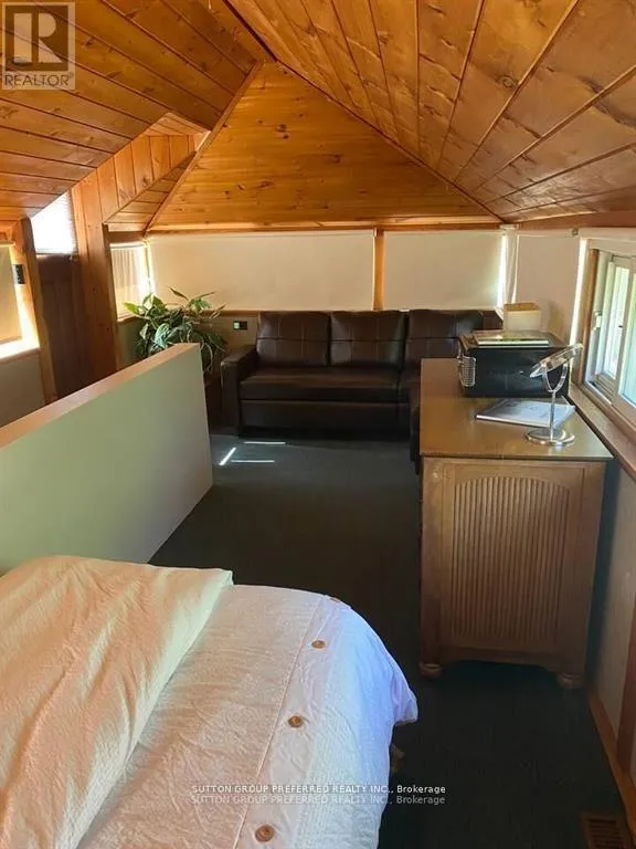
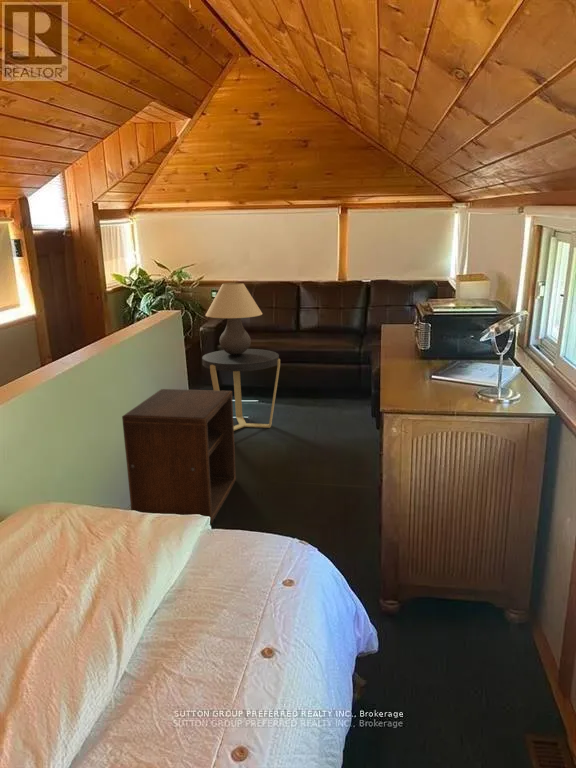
+ table lamp (234, 319)
+ side table (240, 391)
+ nightstand (184, 452)
